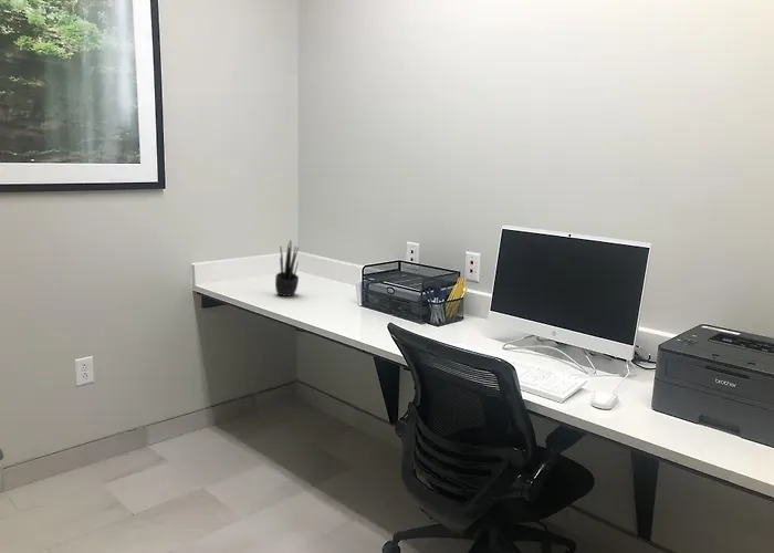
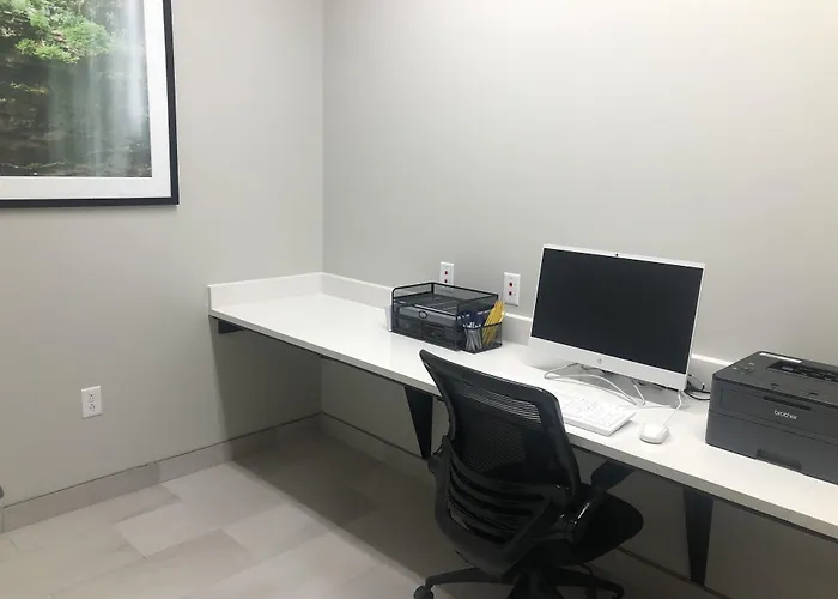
- potted plant (287, 268)
